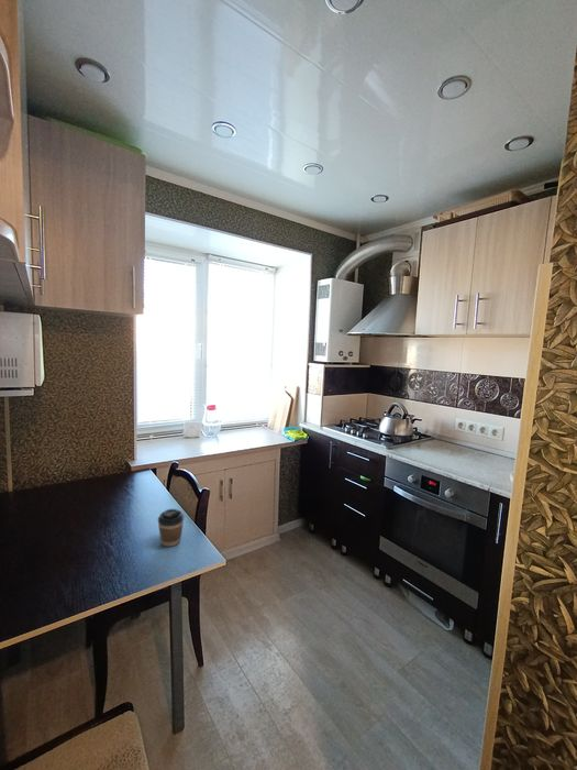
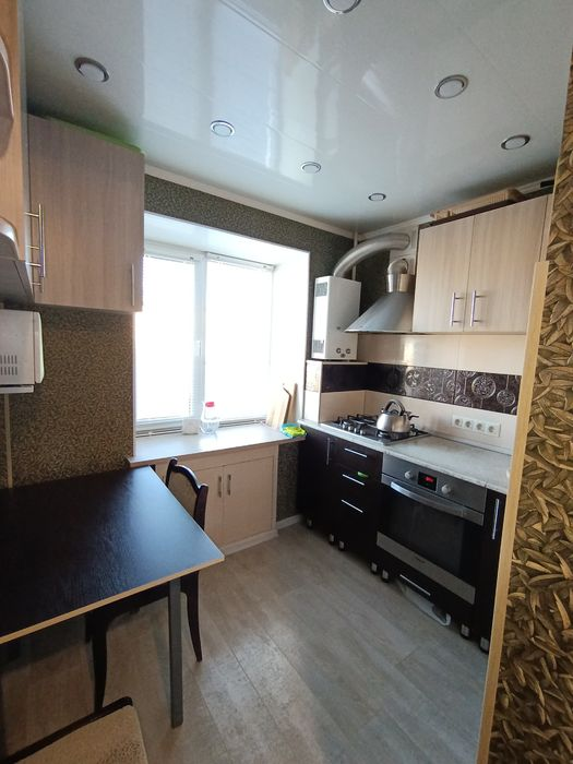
- coffee cup (170, 526)
